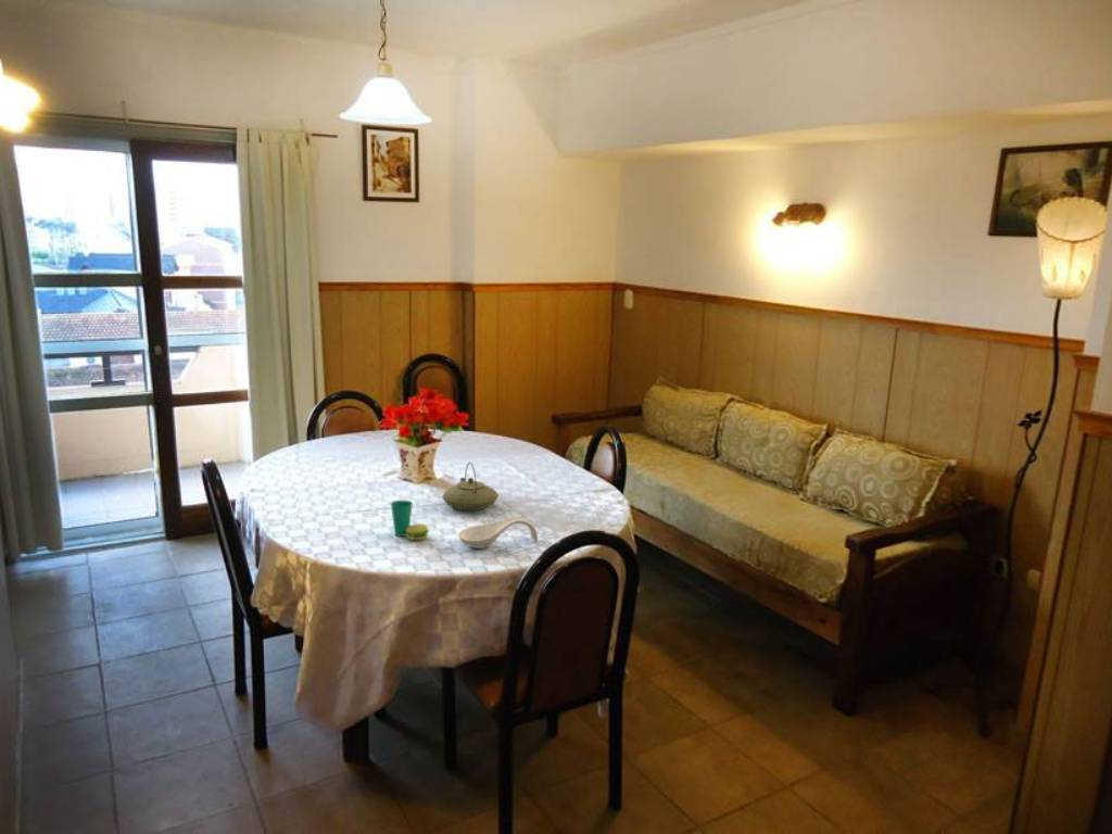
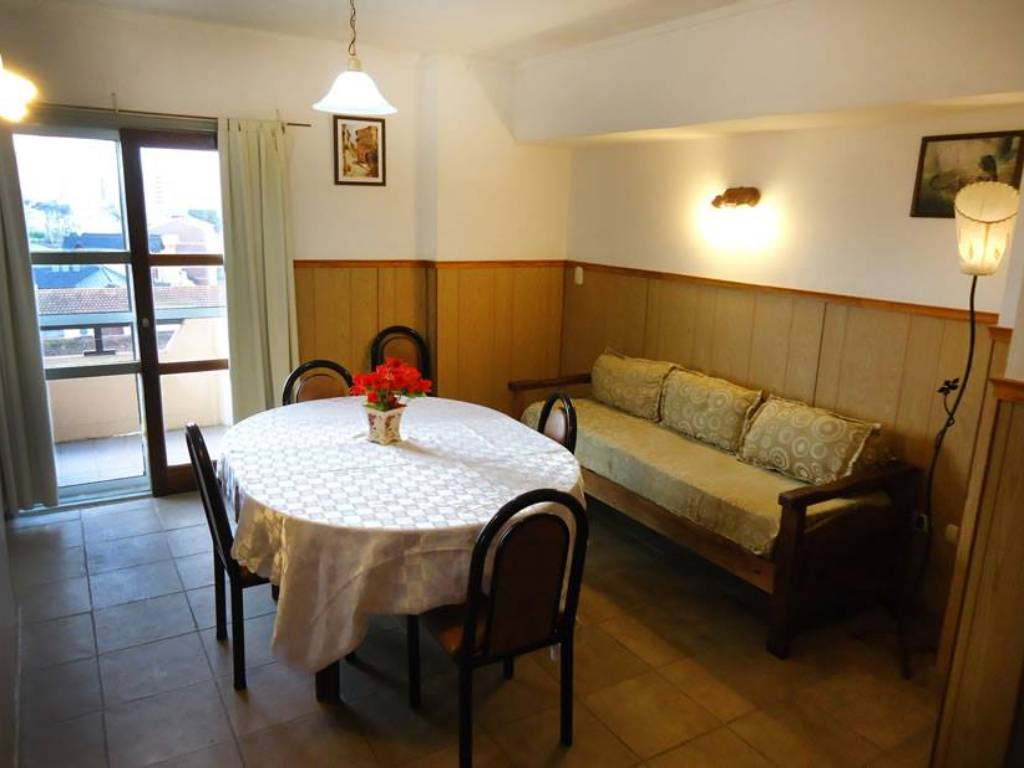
- spoon rest (497, 531)
- cup (409, 520)
- teapot (469, 483)
